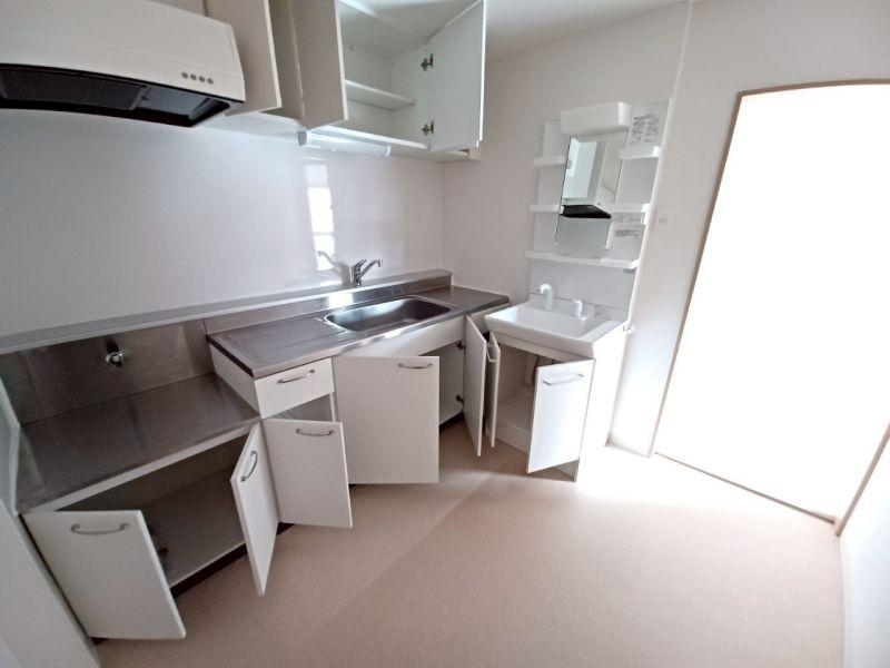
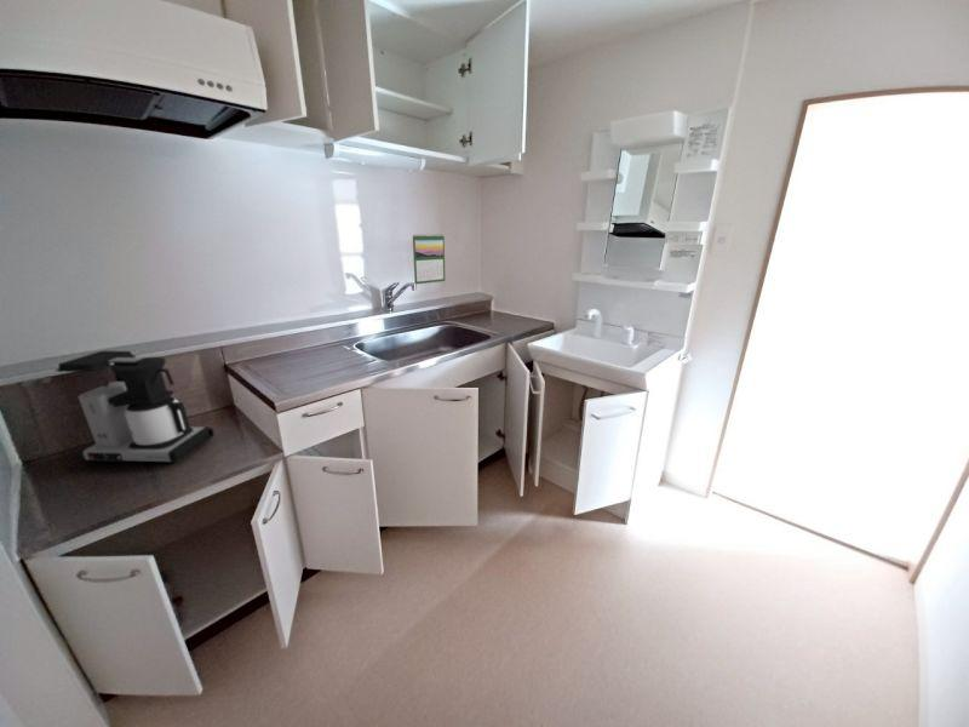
+ coffee maker (138, 406)
+ calendar (429, 258)
